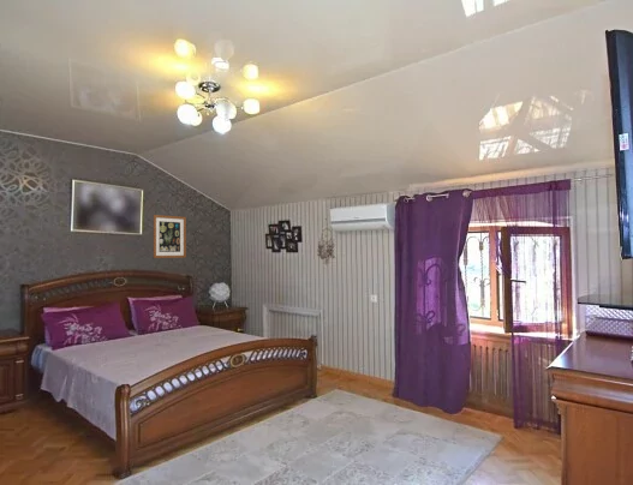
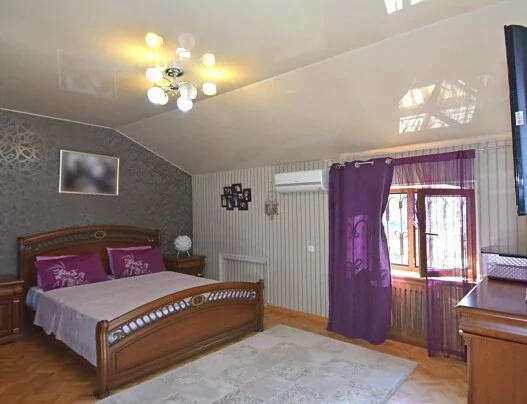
- wall art (169, 236)
